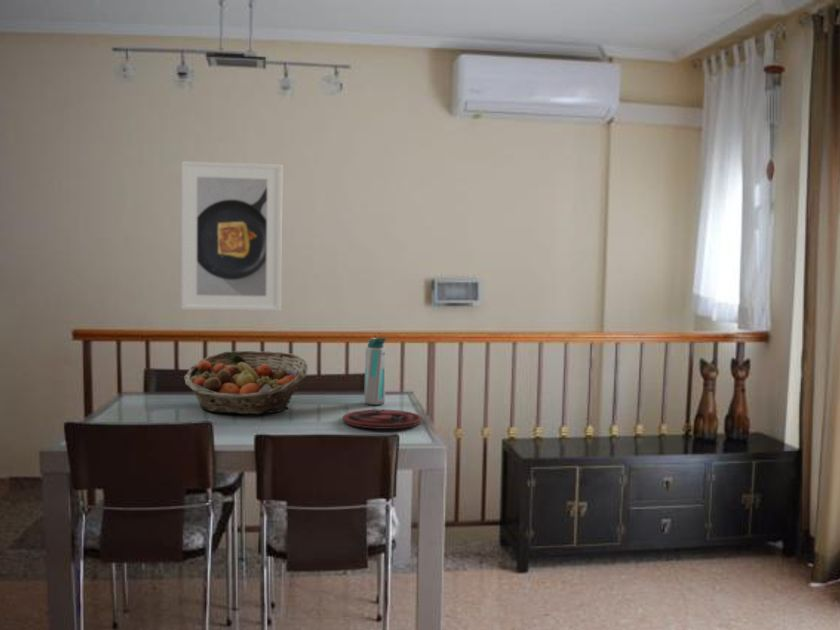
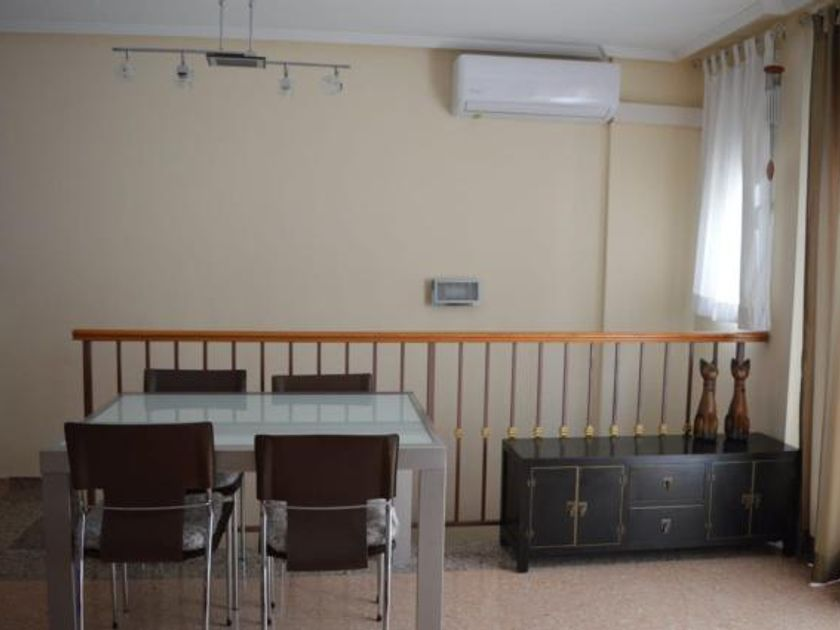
- fruit basket (246, 381)
- water bottle (376, 370)
- plate (382, 418)
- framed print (232, 237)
